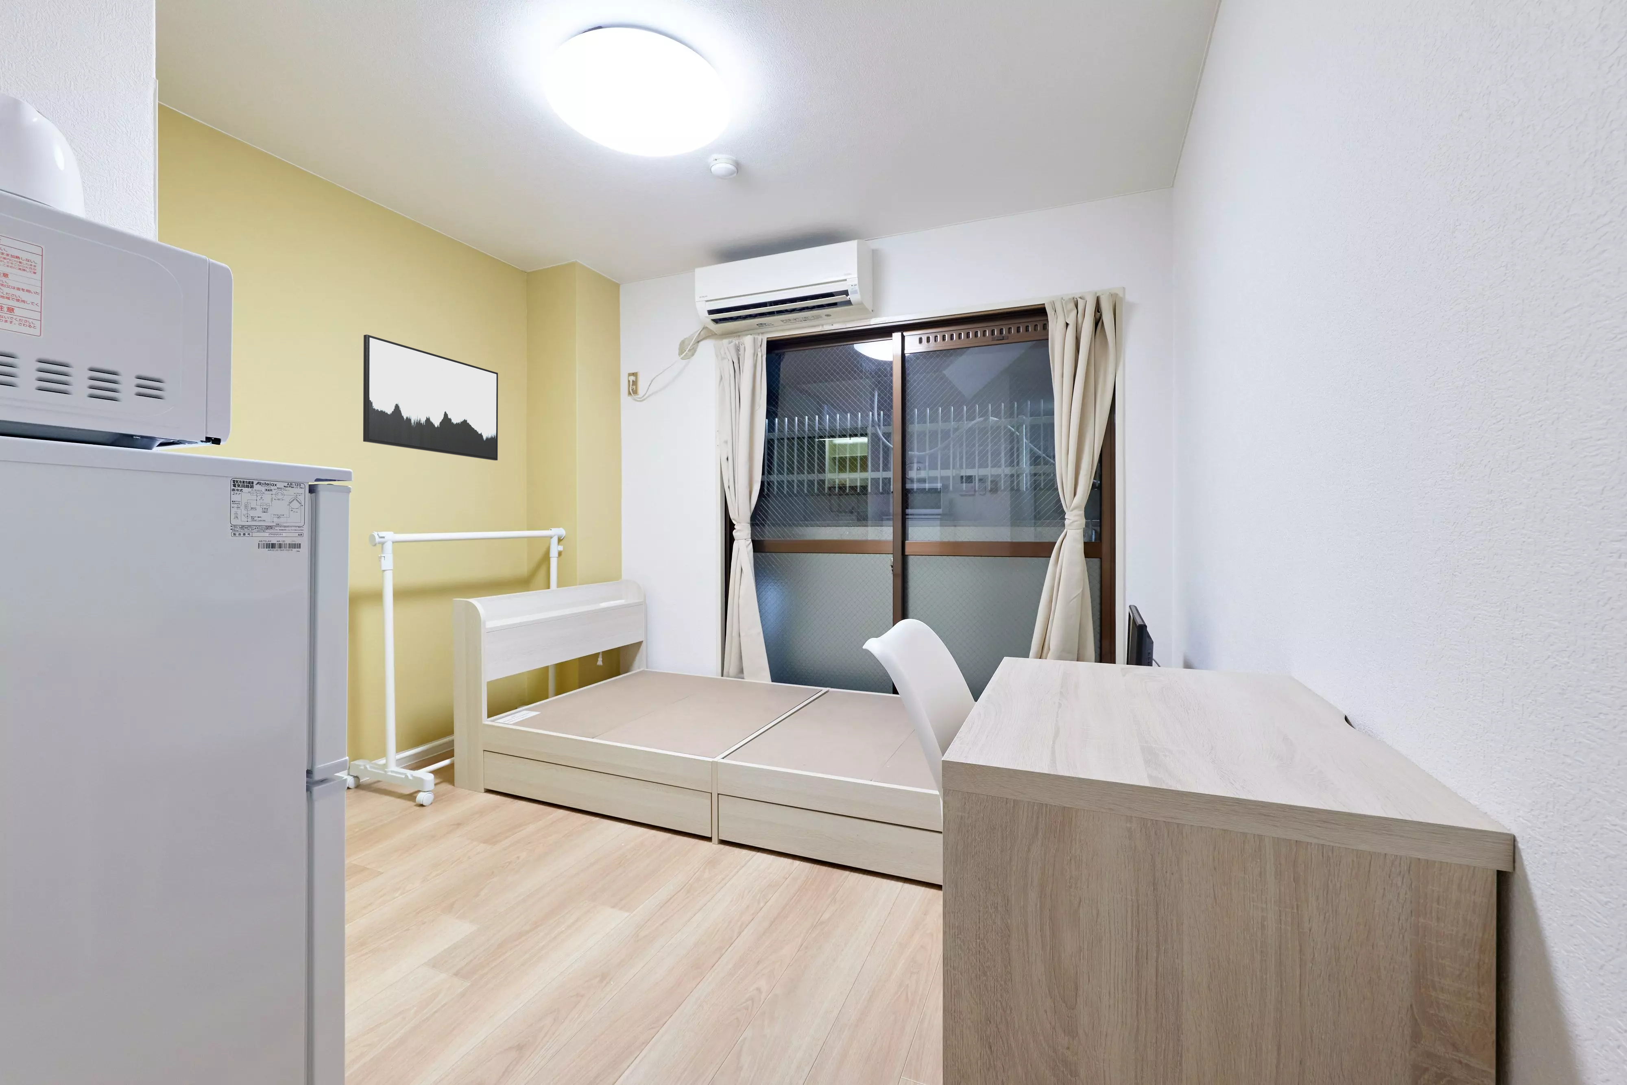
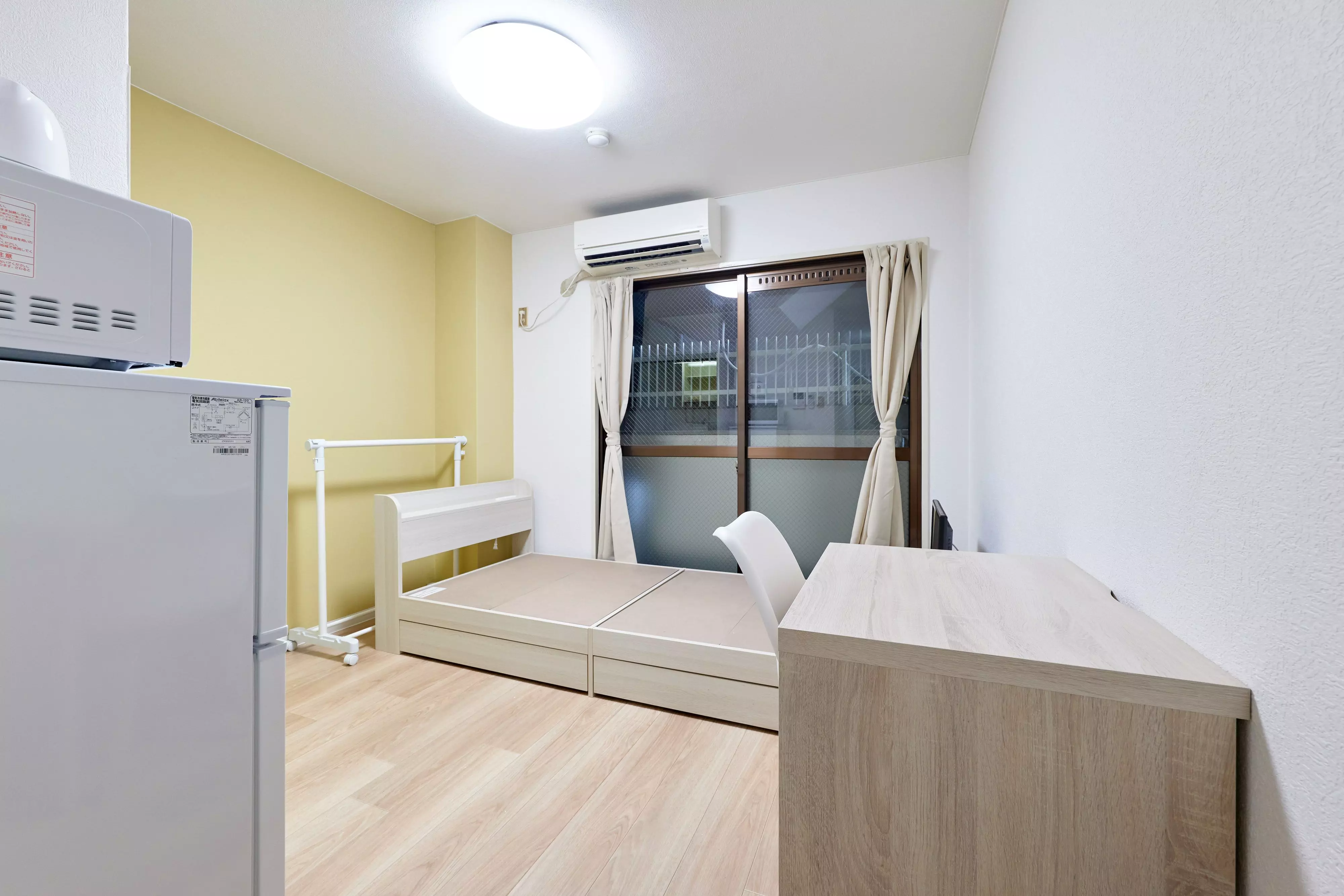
- wall art (437, 403)
